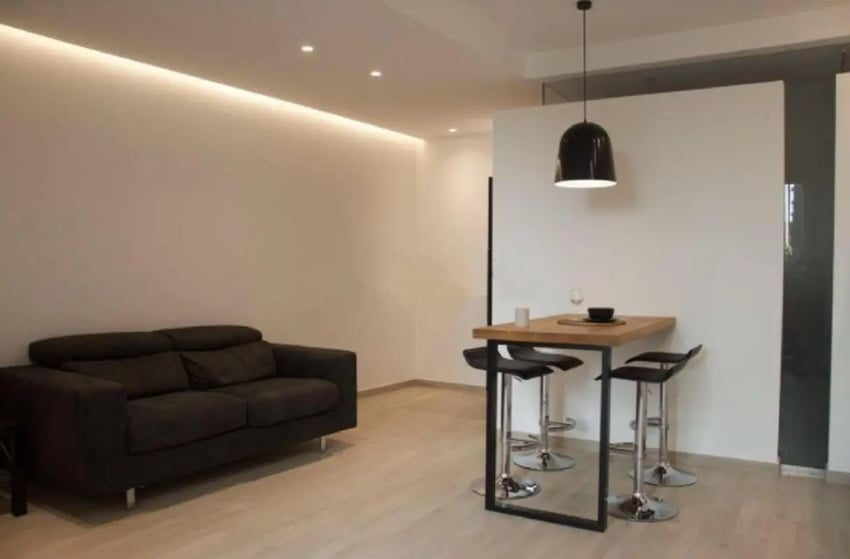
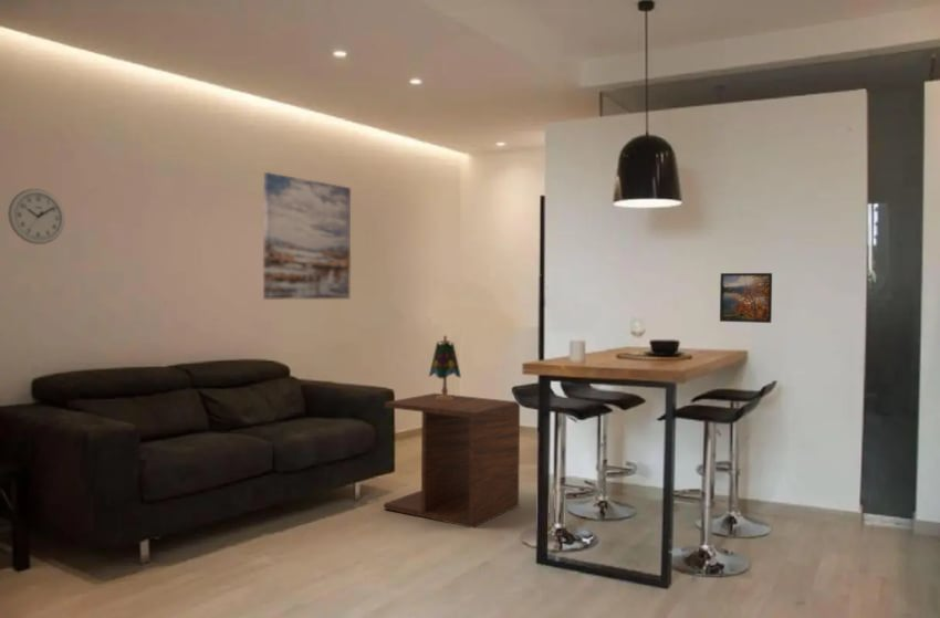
+ wall art (310, 240)
+ table lamp (445, 366)
+ wall clock (38, 216)
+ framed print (745, 297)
+ side table (451, 454)
